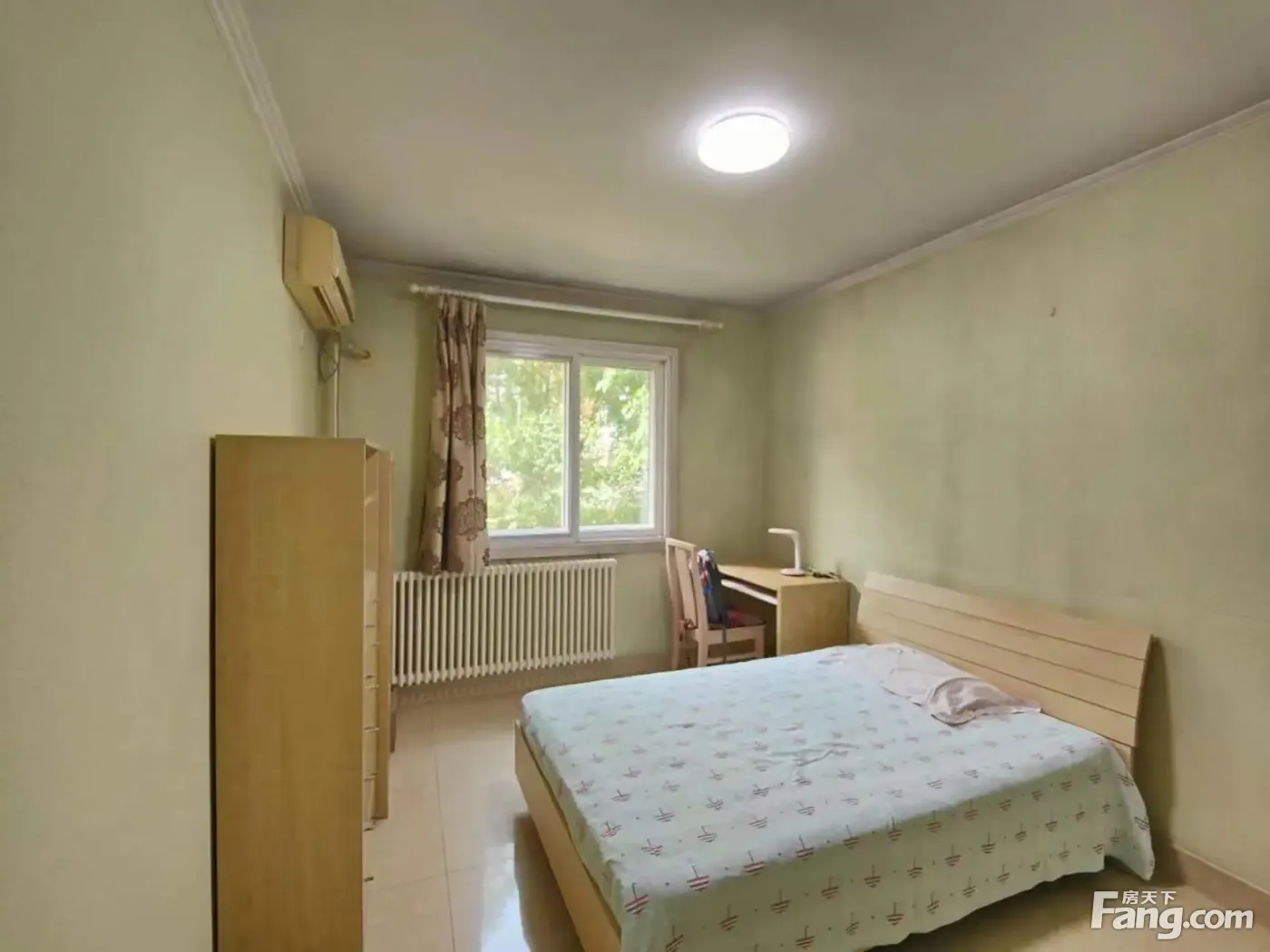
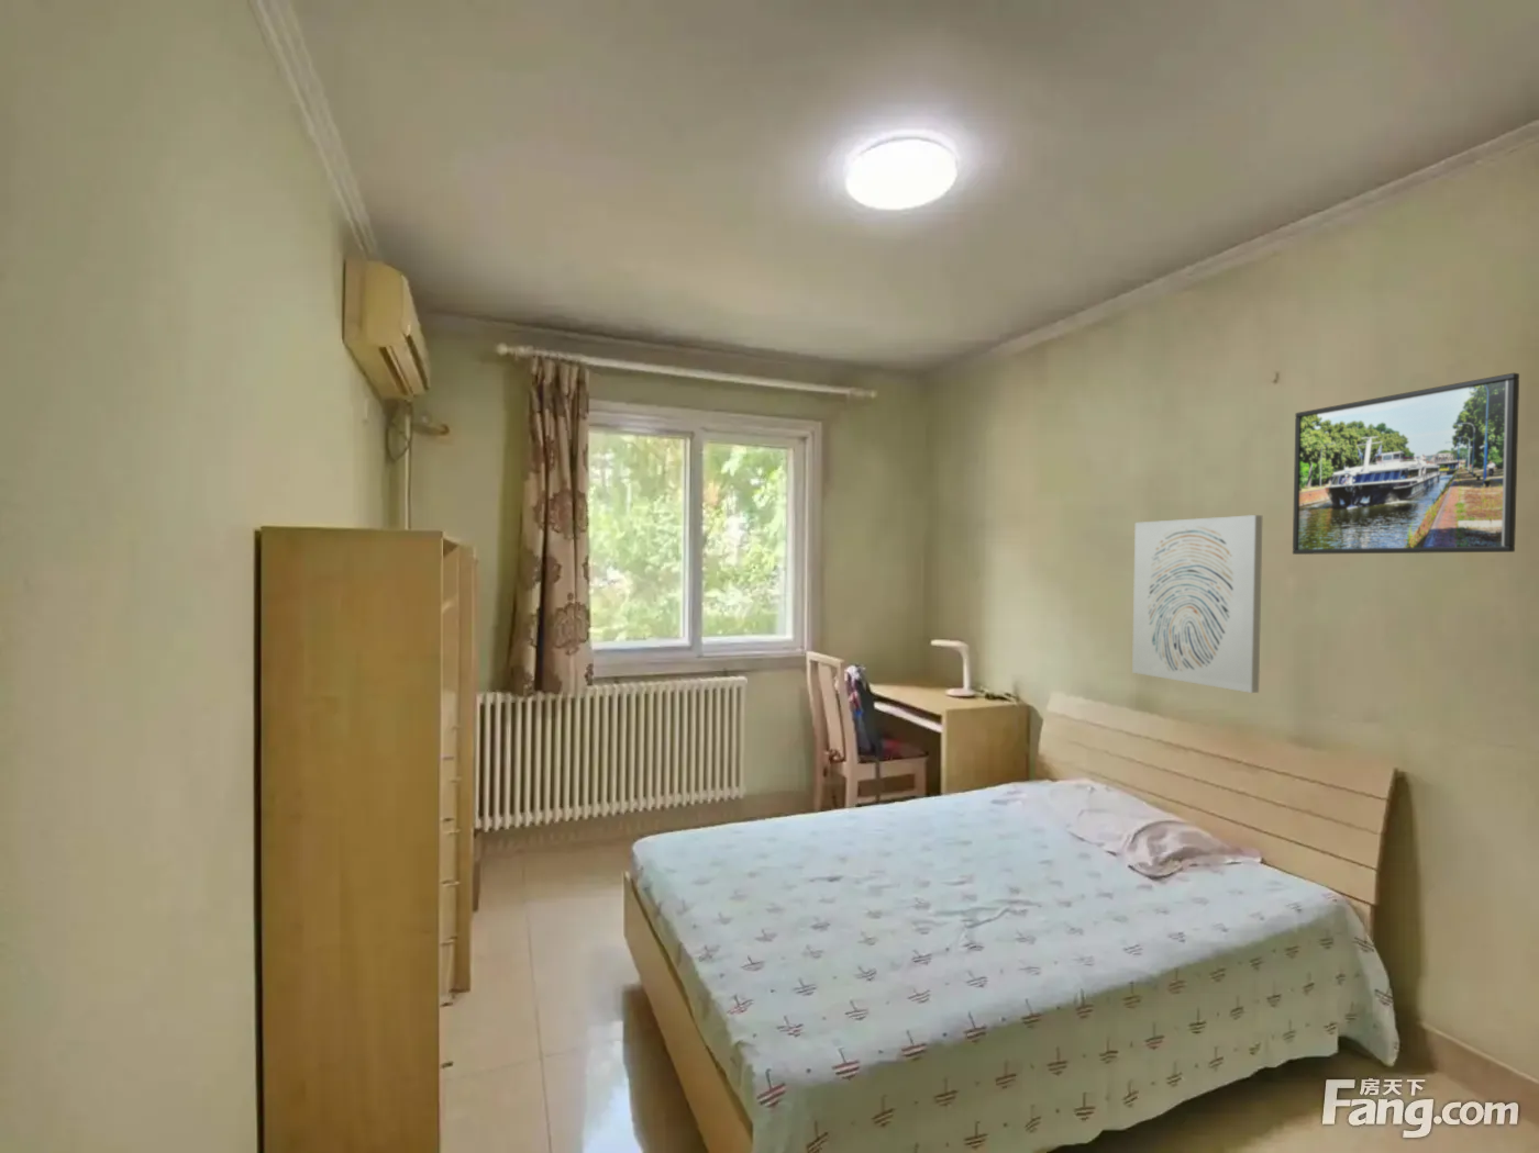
+ wall art (1191, 601)
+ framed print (1391, 475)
